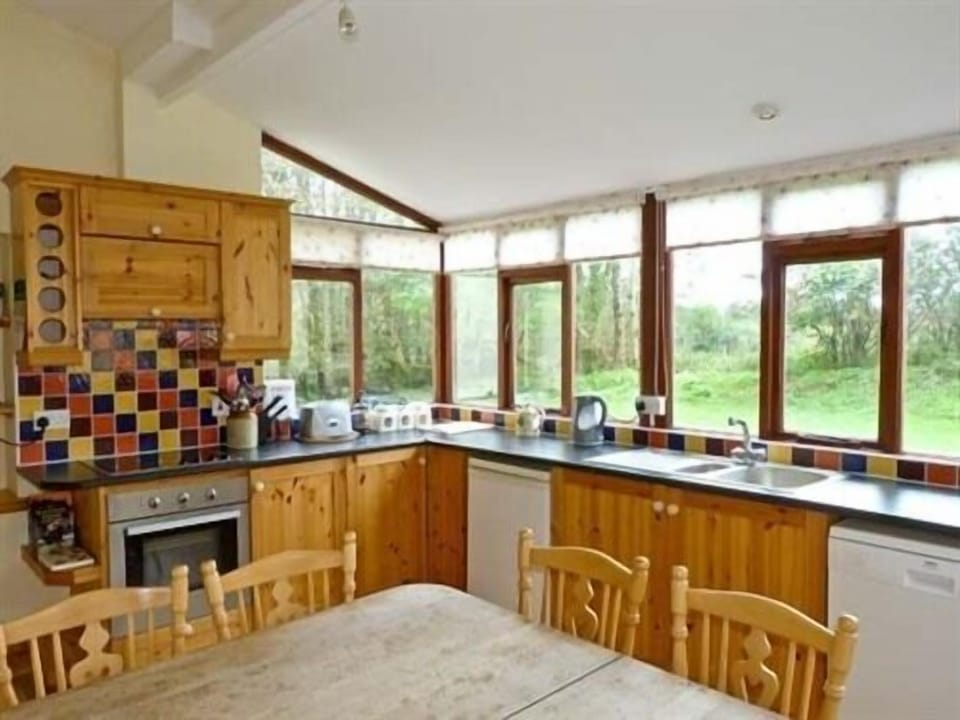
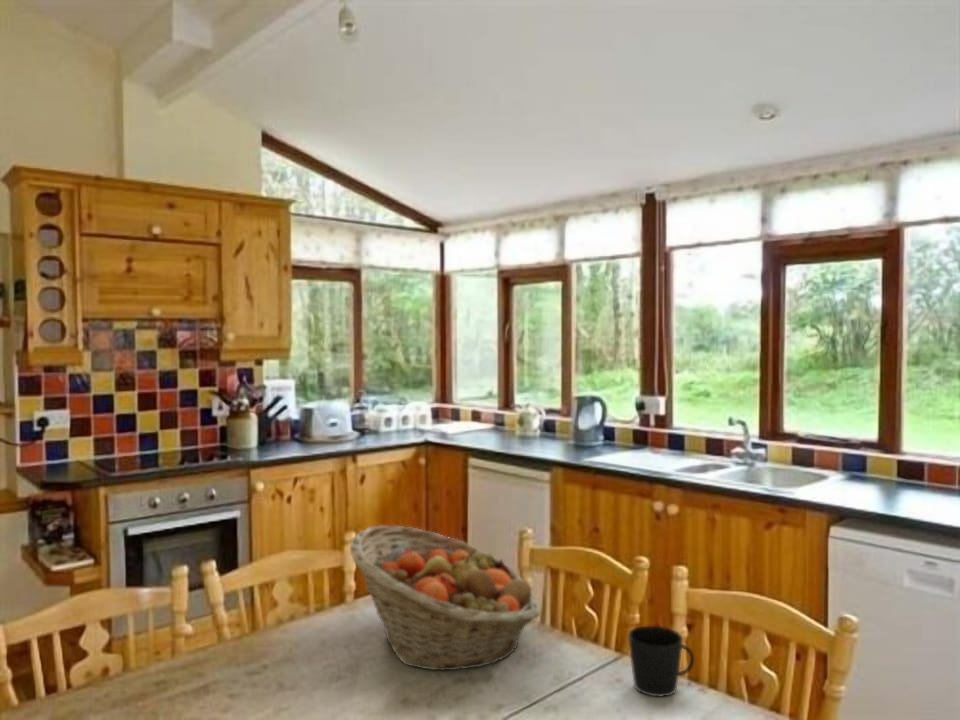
+ cup (661, 661)
+ fruit basket (444, 587)
